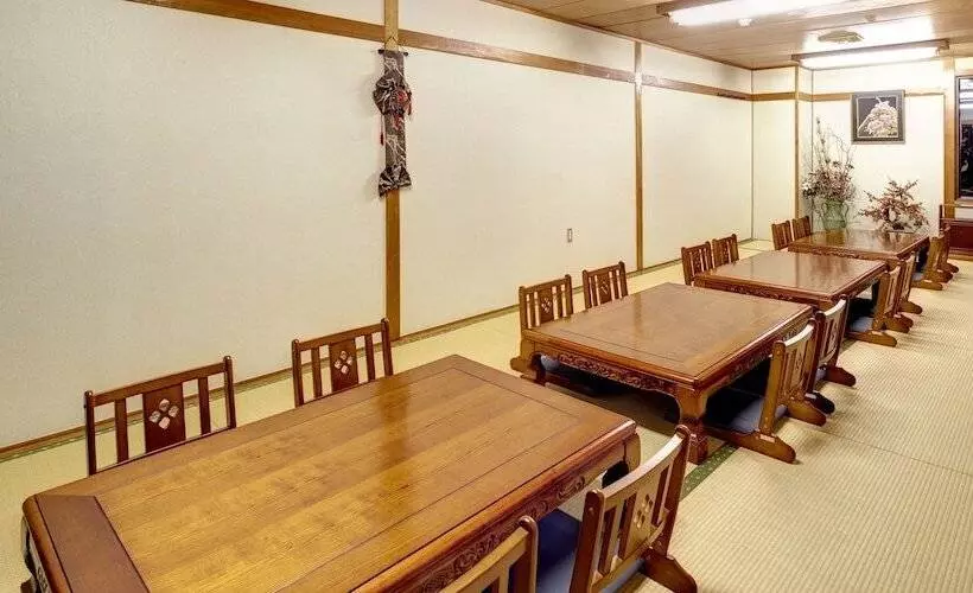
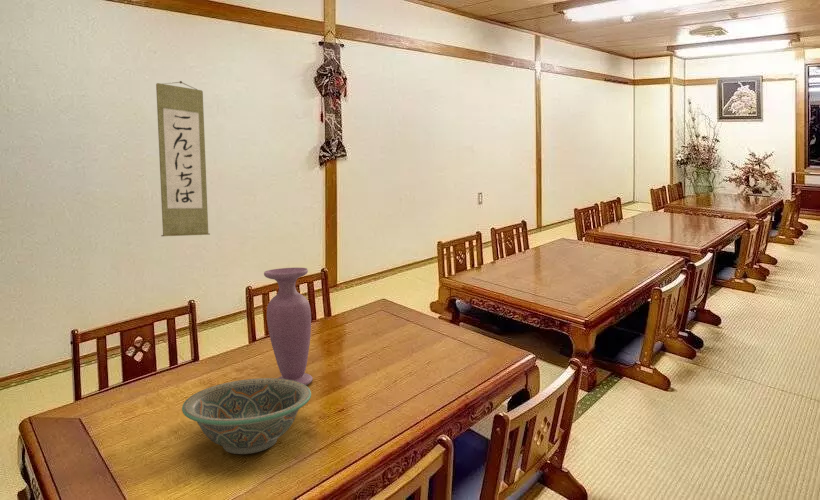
+ wall scroll (183, 158)
+ vase (288, 327)
+ decorative bowl (249, 419)
